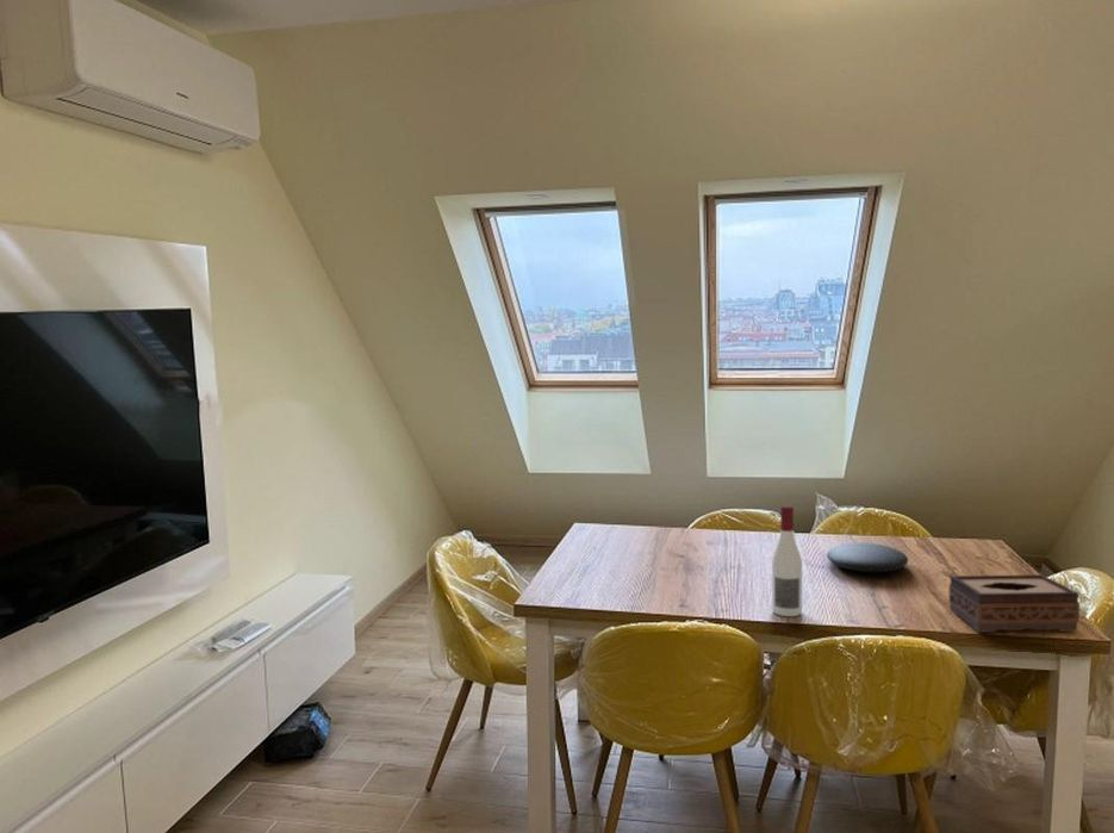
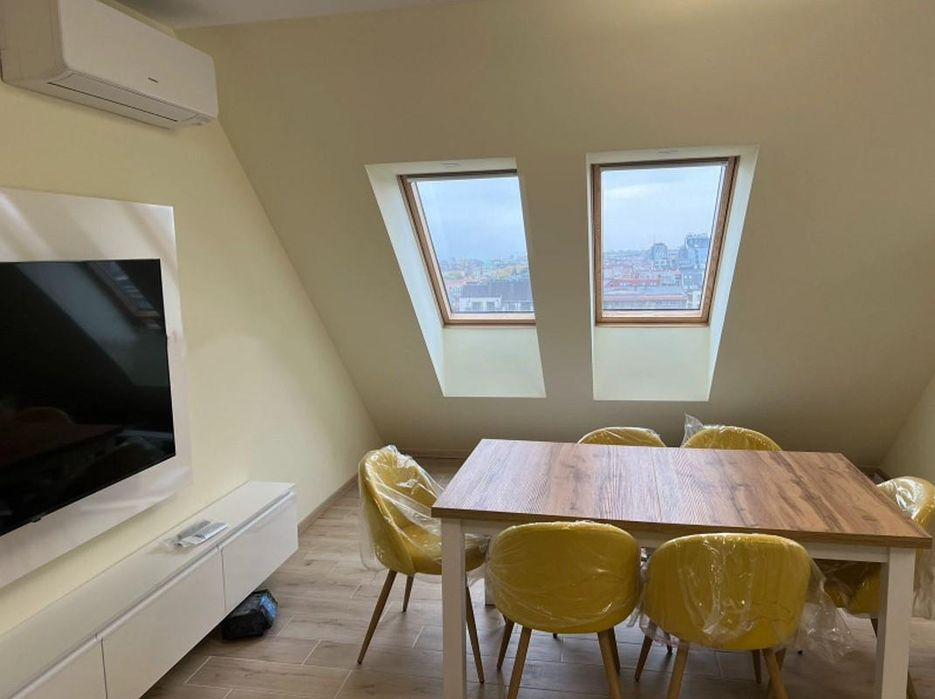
- alcohol (786, 559)
- tissue box (1010, 602)
- plate (866, 557)
